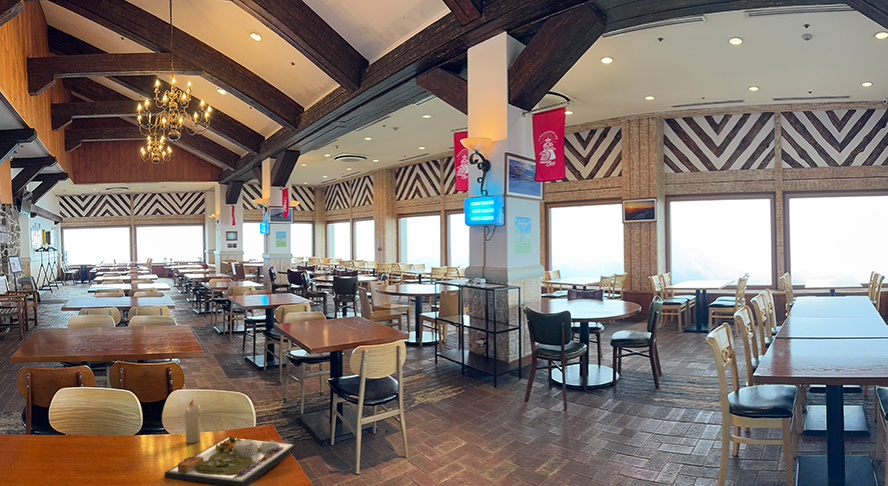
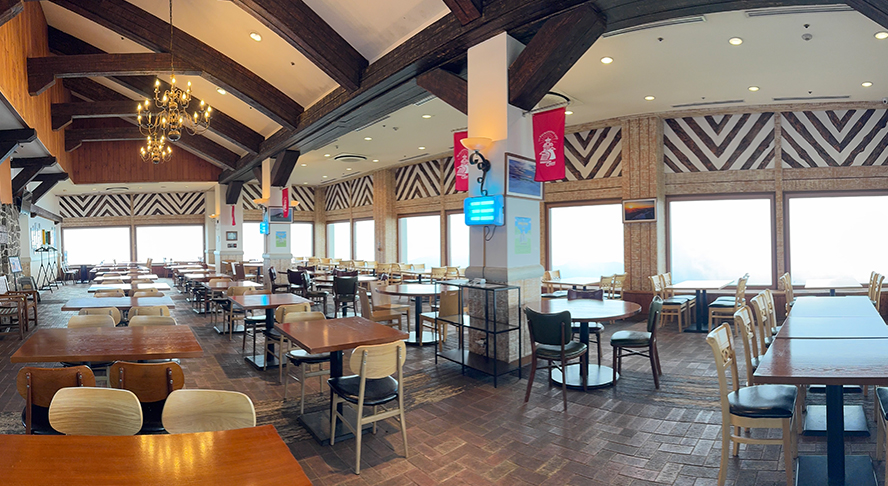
- dinner plate (234, 455)
- candle (193, 419)
